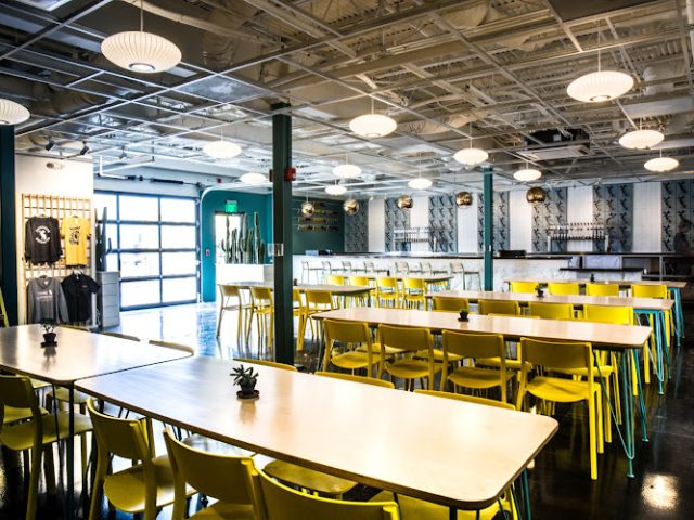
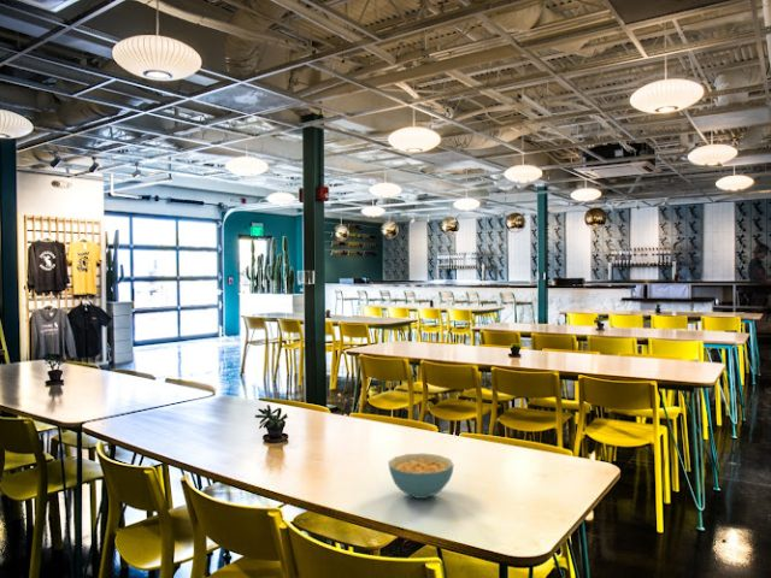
+ cereal bowl (420, 478)
